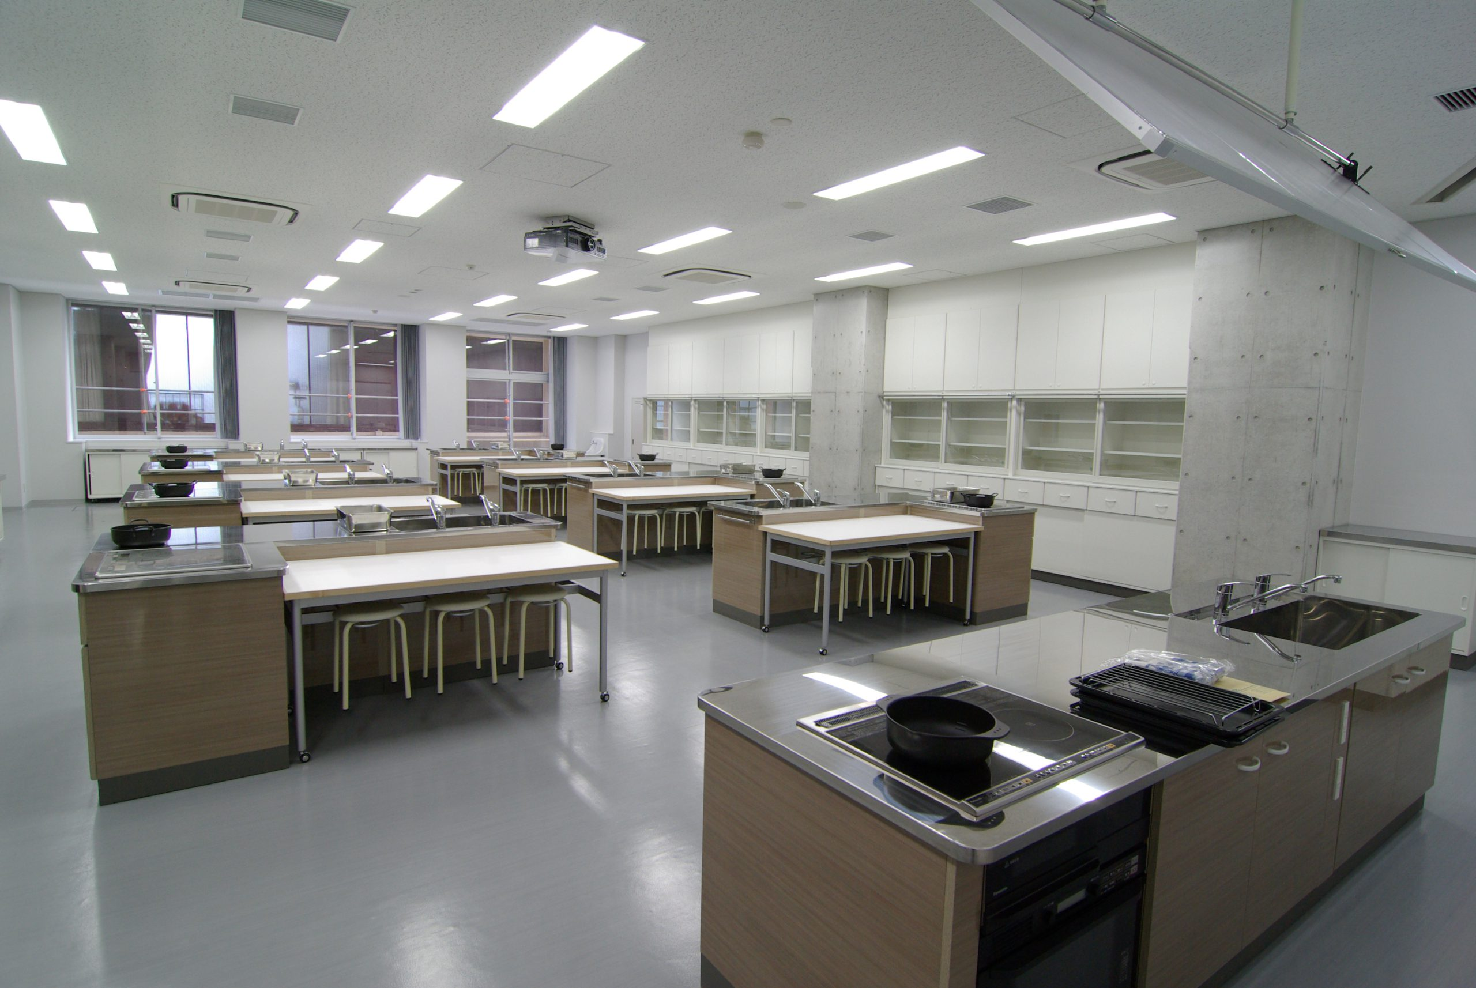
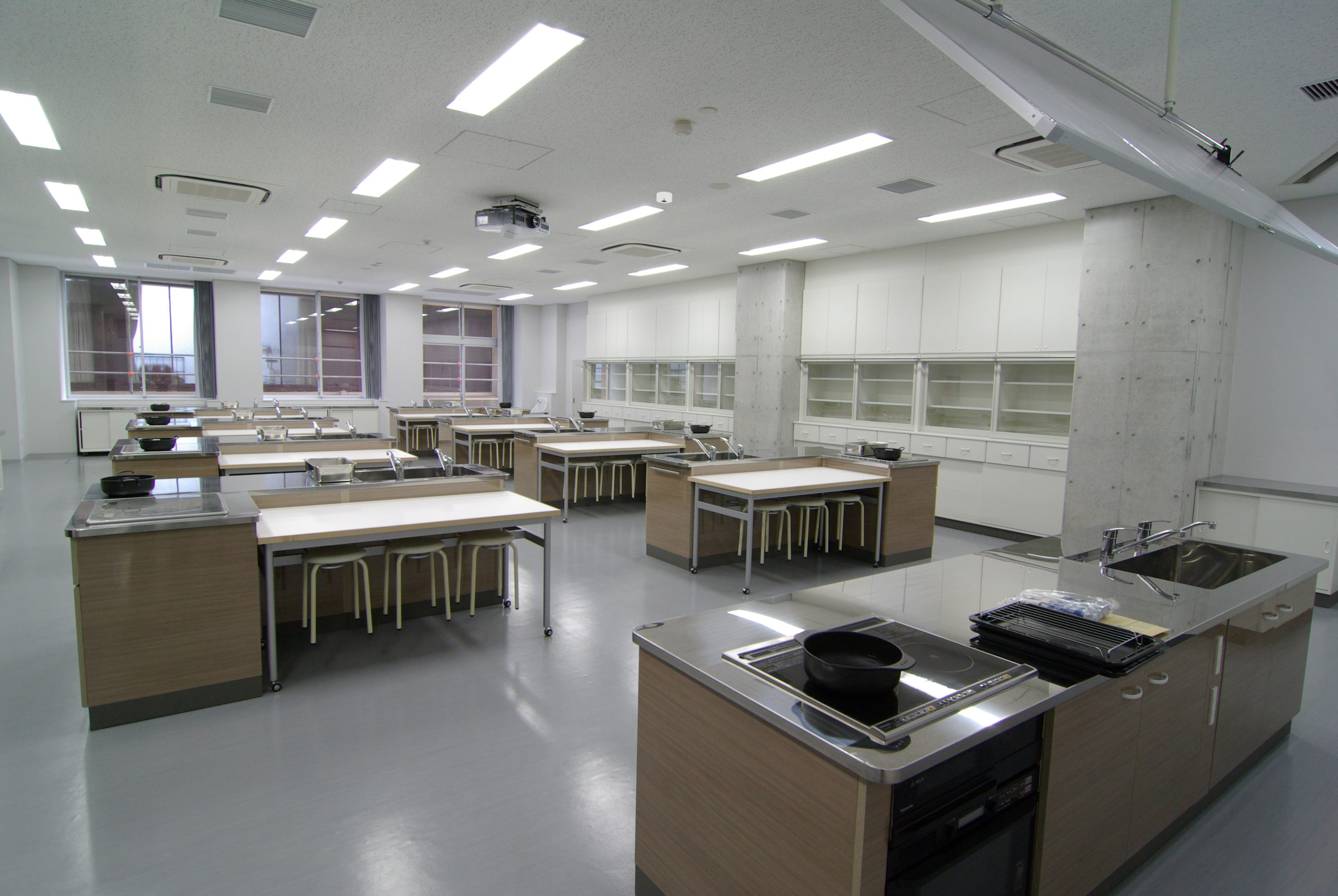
+ smoke detector (664, 198)
